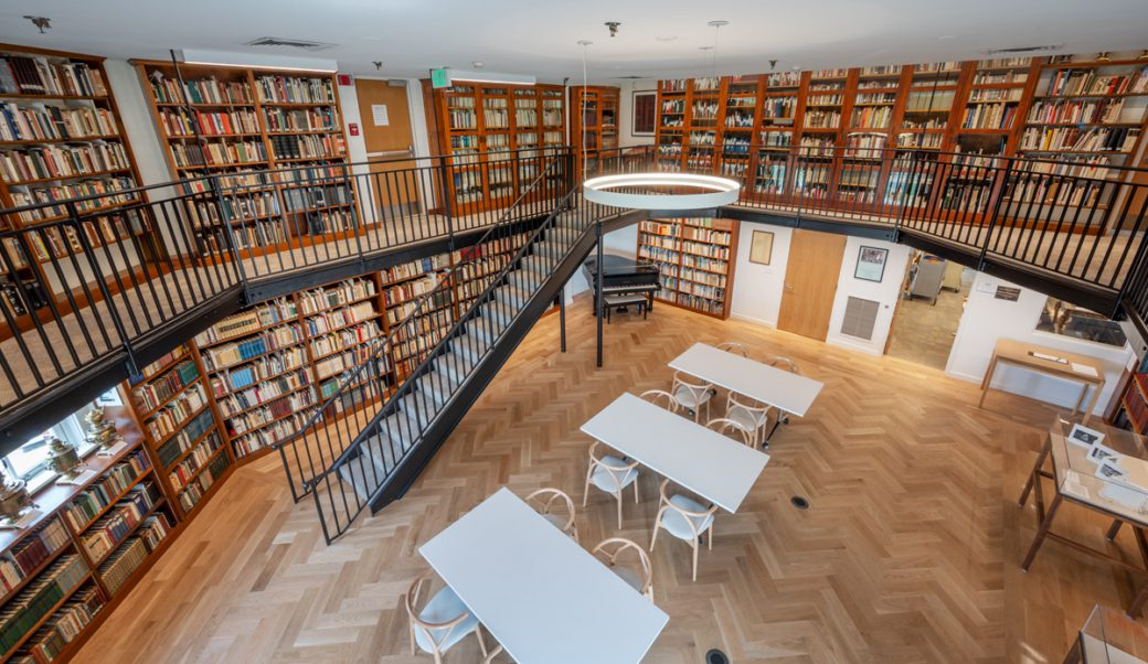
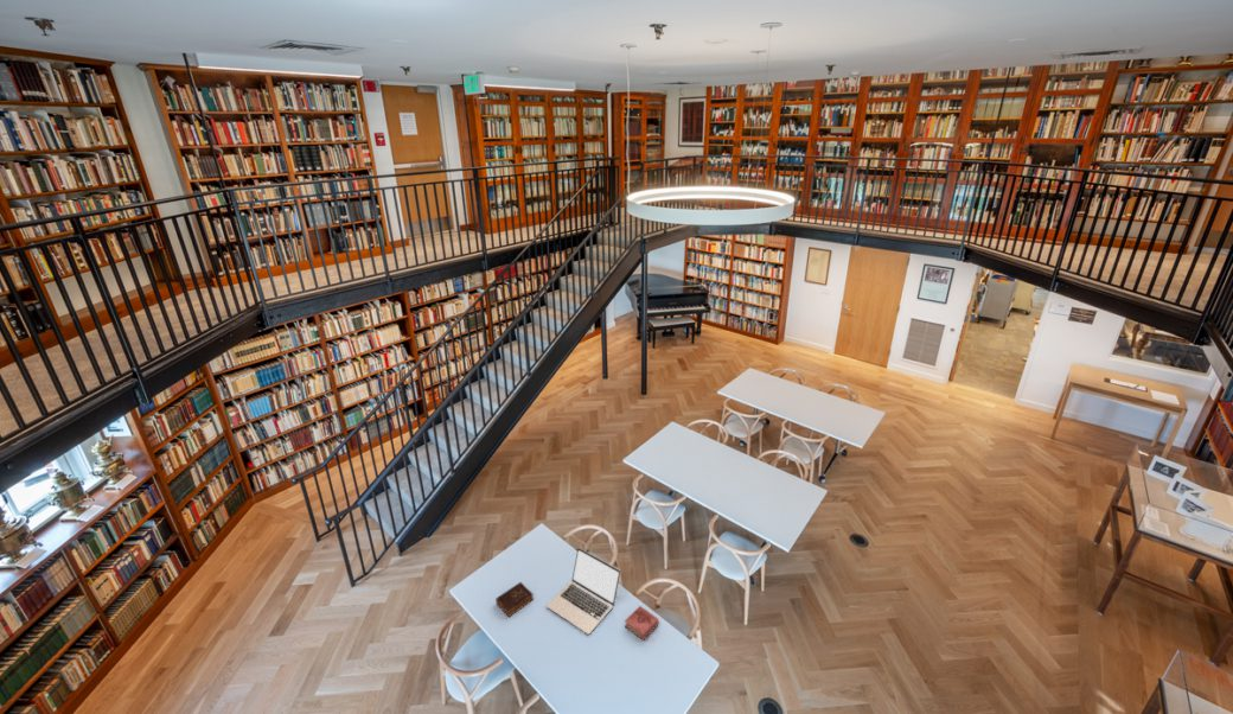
+ laptop (582, 588)
+ book (515, 598)
+ book (641, 623)
